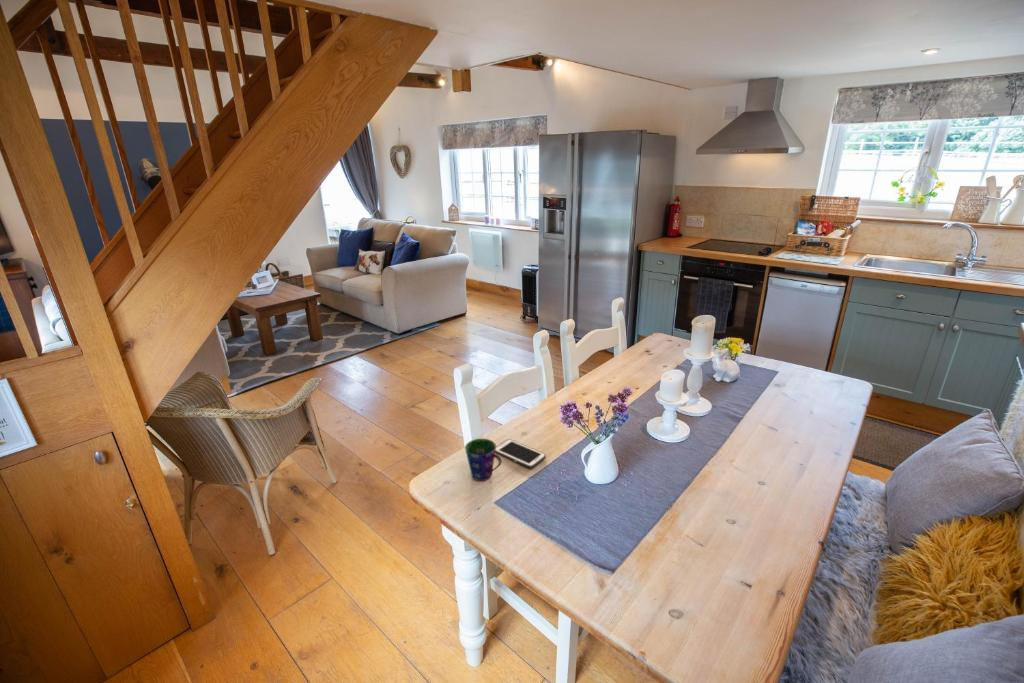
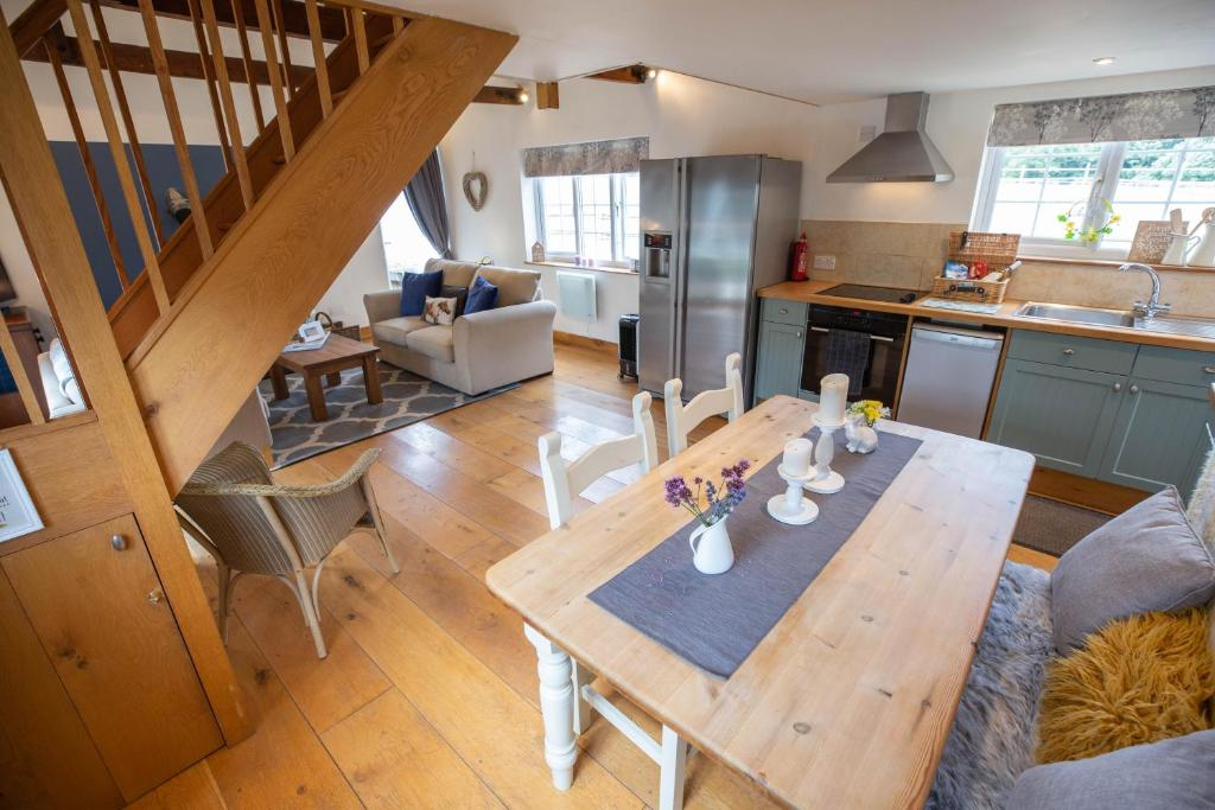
- cup (484, 462)
- cell phone (519, 453)
